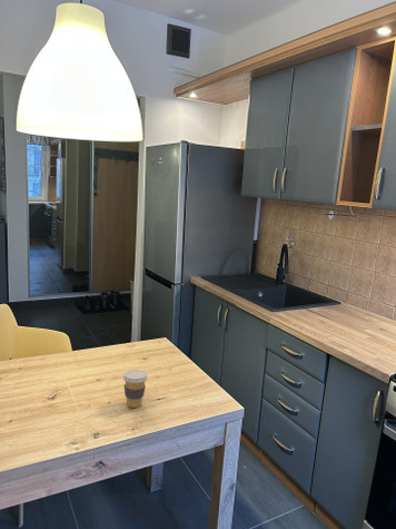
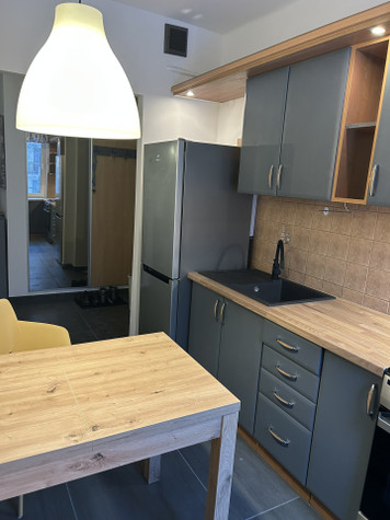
- coffee cup (135, 389)
